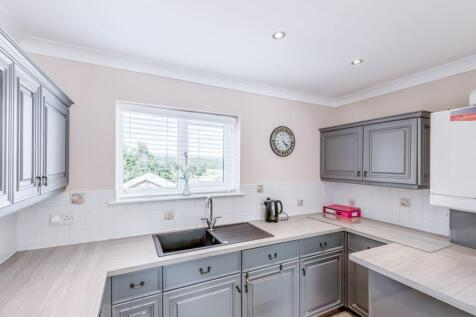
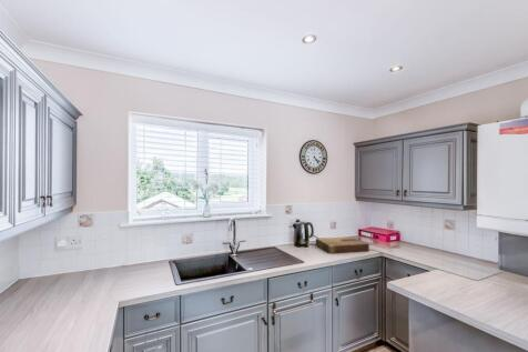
+ cutting board (341, 244)
